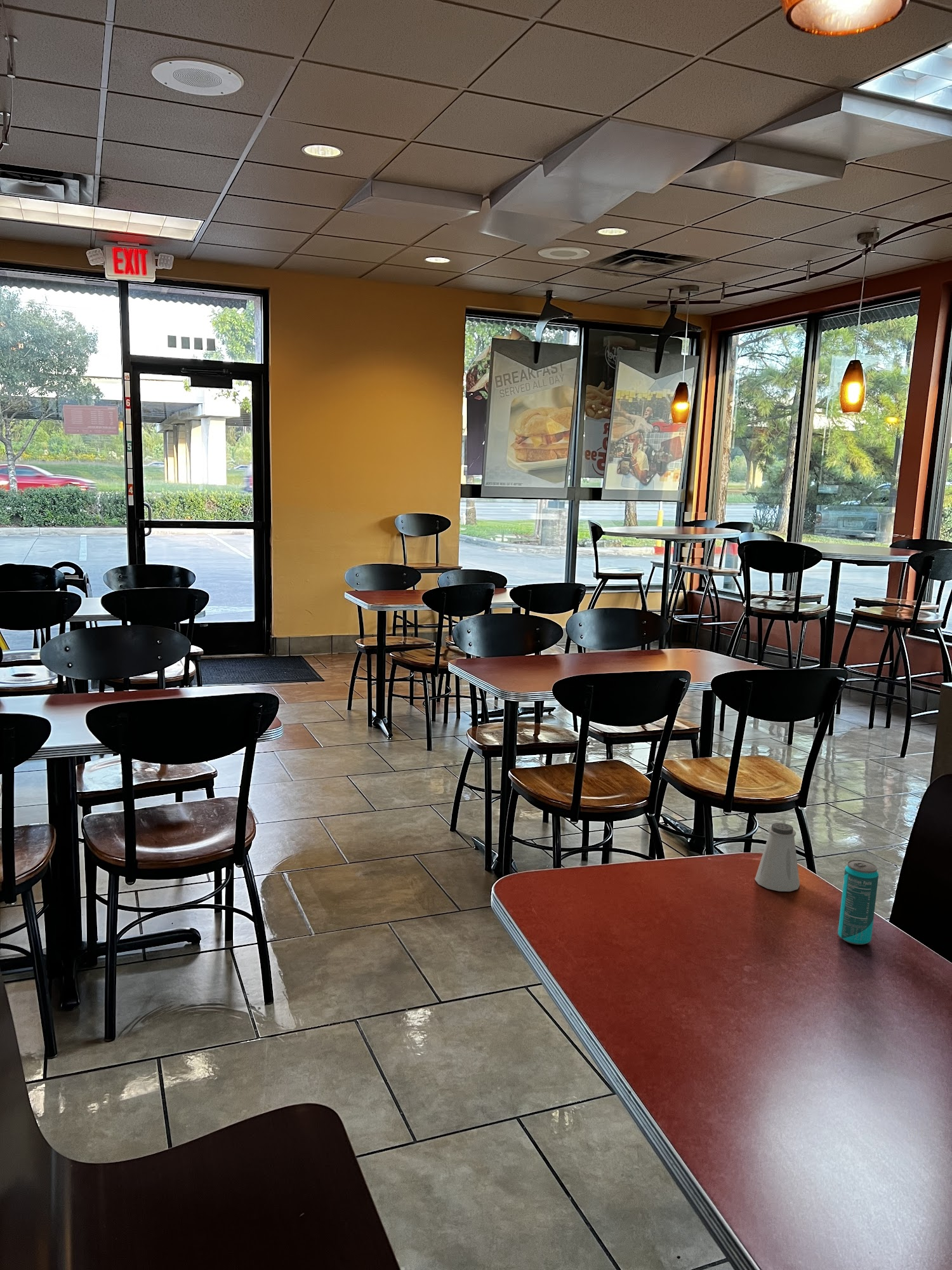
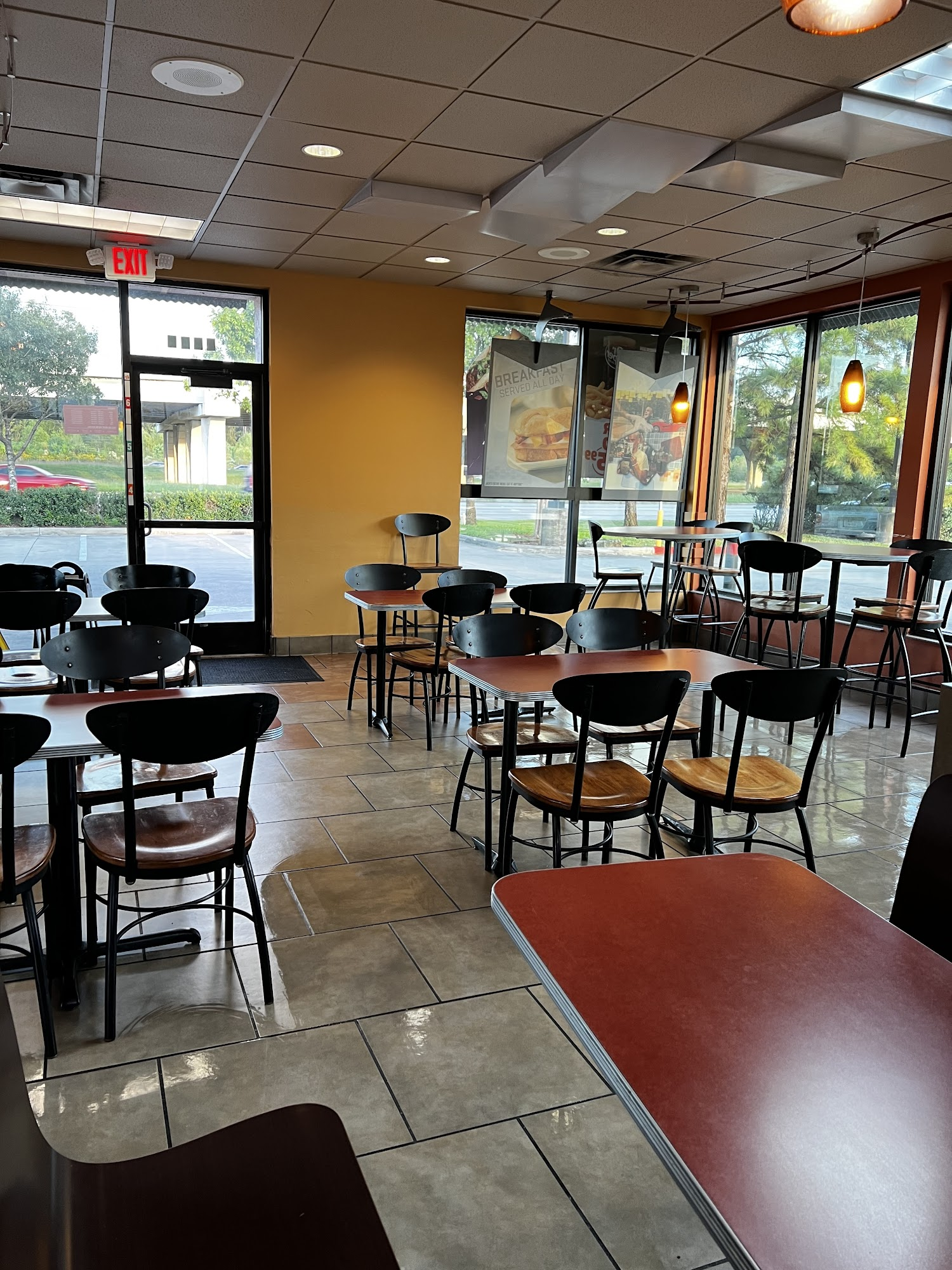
- beverage can (858, 902)
- saltshaker (779, 854)
